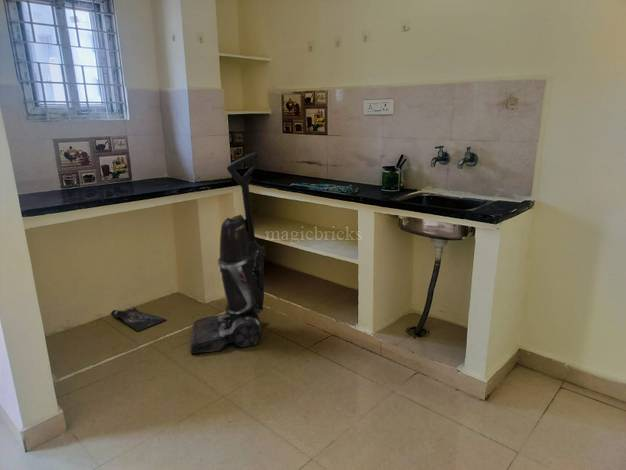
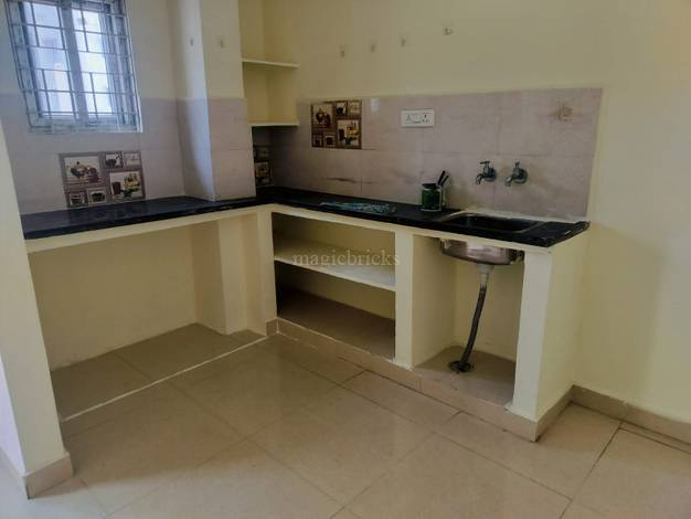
- vacuum cleaner (220, 250)
- bag (138, 315)
